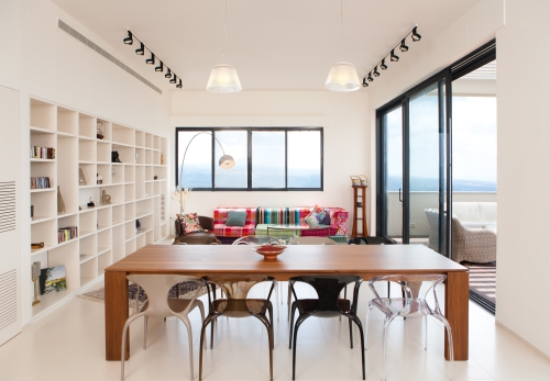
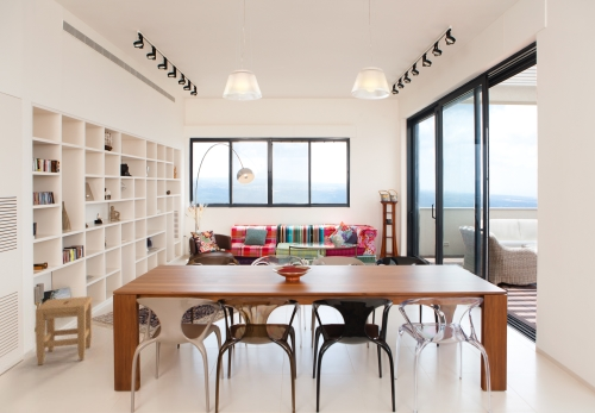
+ stool (65, 330)
